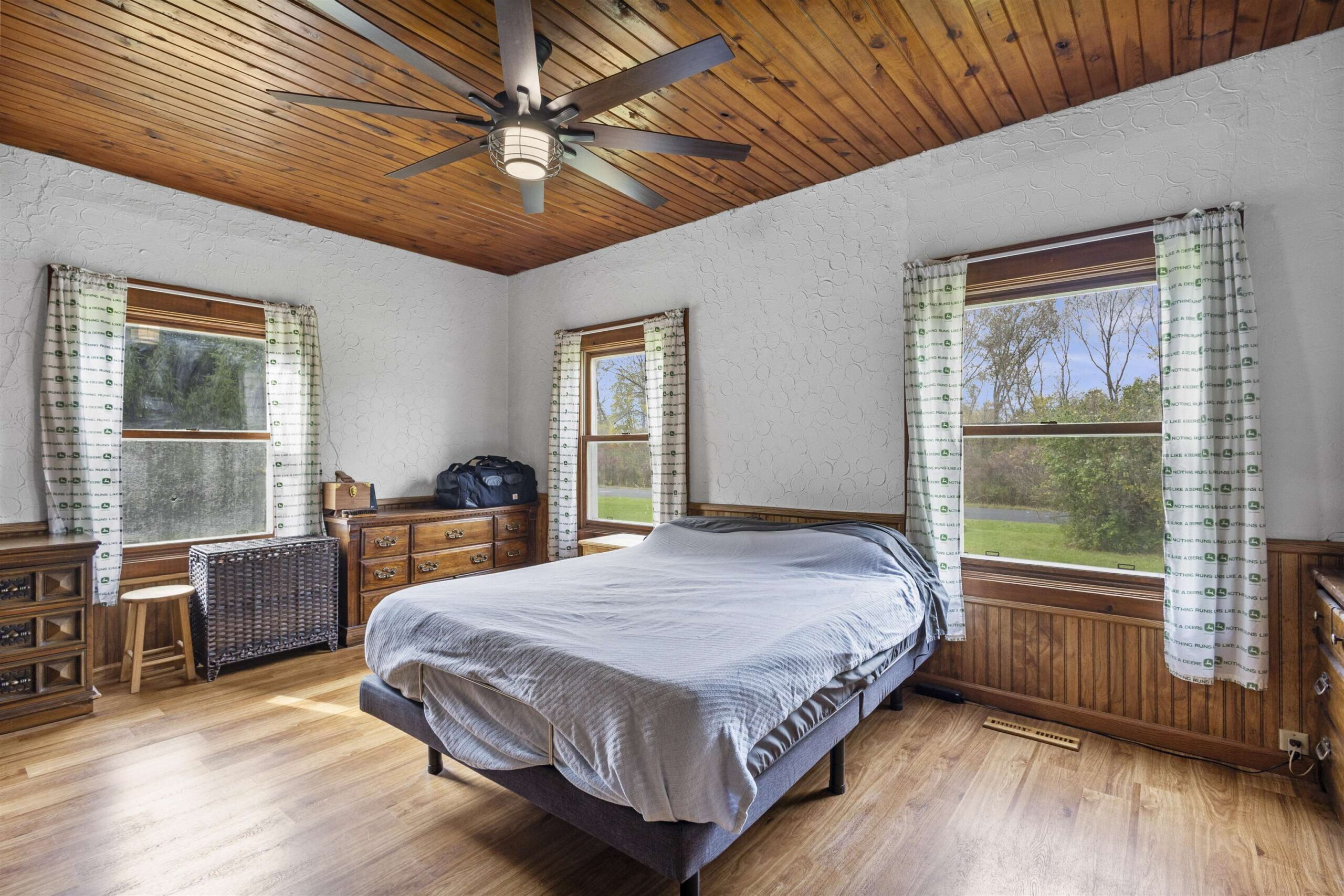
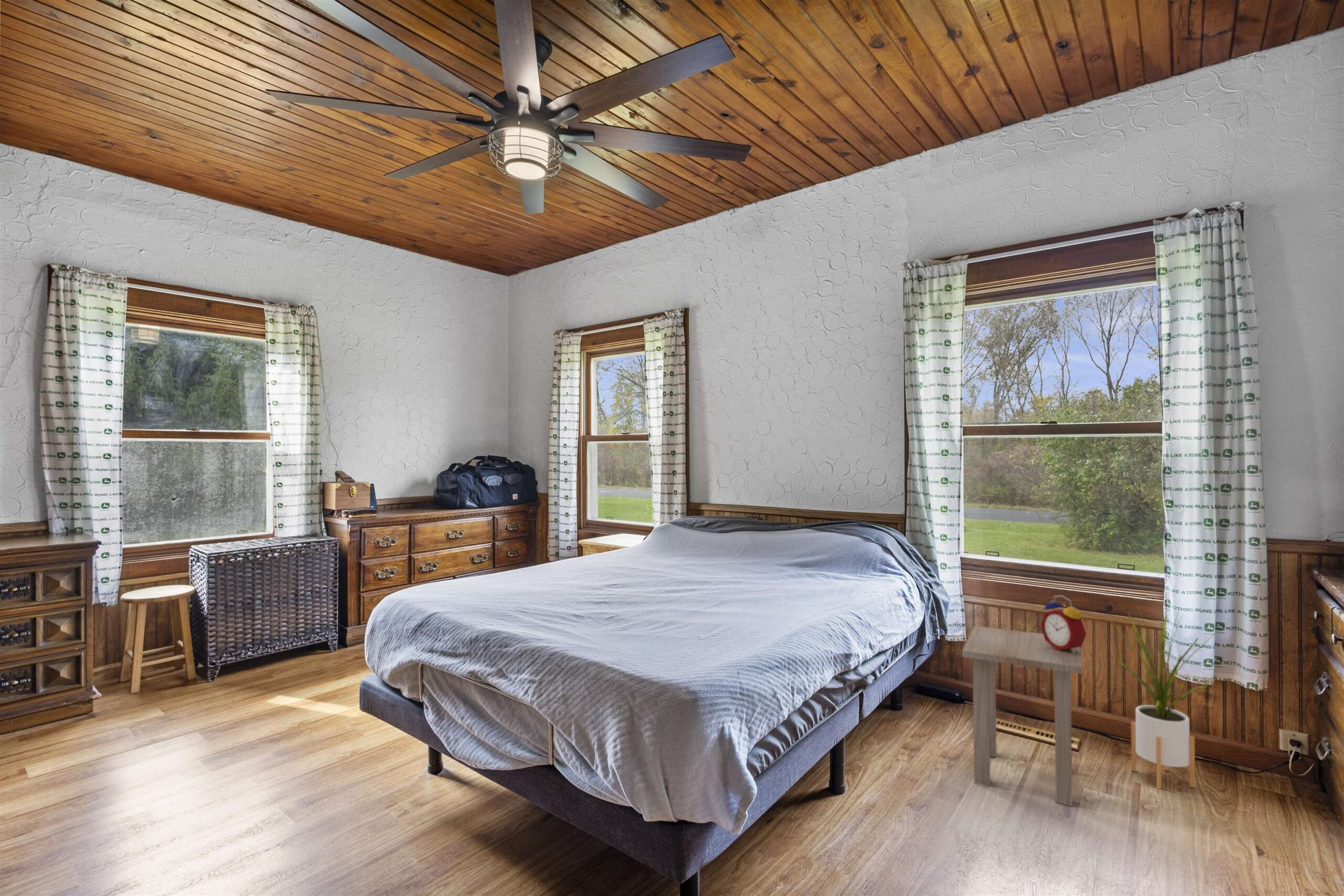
+ side table (995, 710)
+ alarm clock (1065, 621)
+ house plant (1163, 692)
